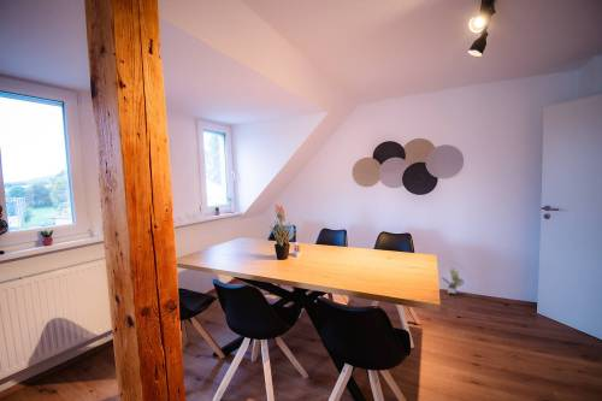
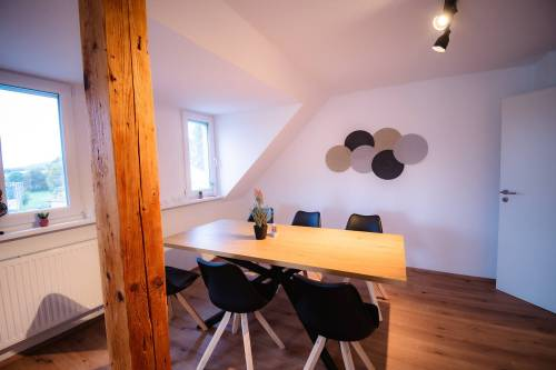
- potted plant (452, 282)
